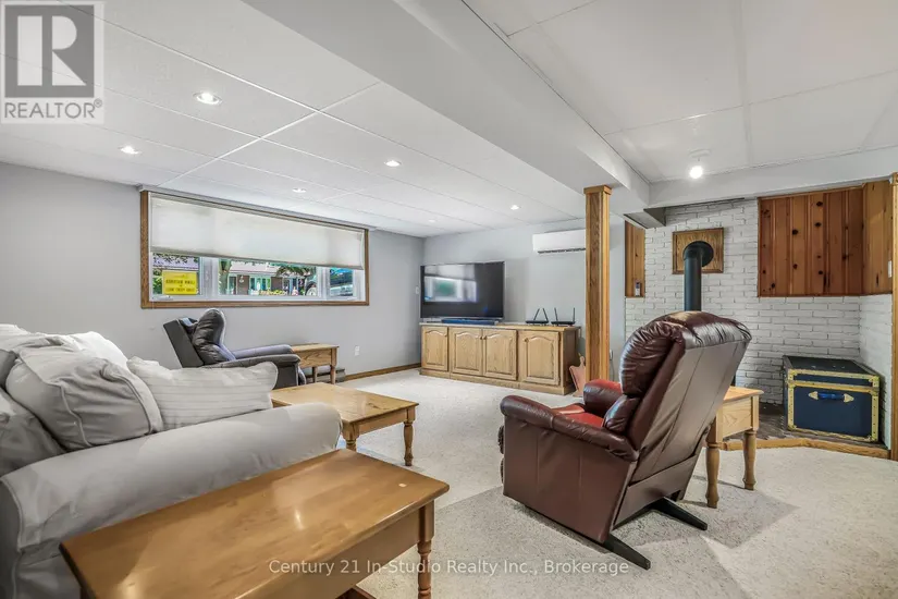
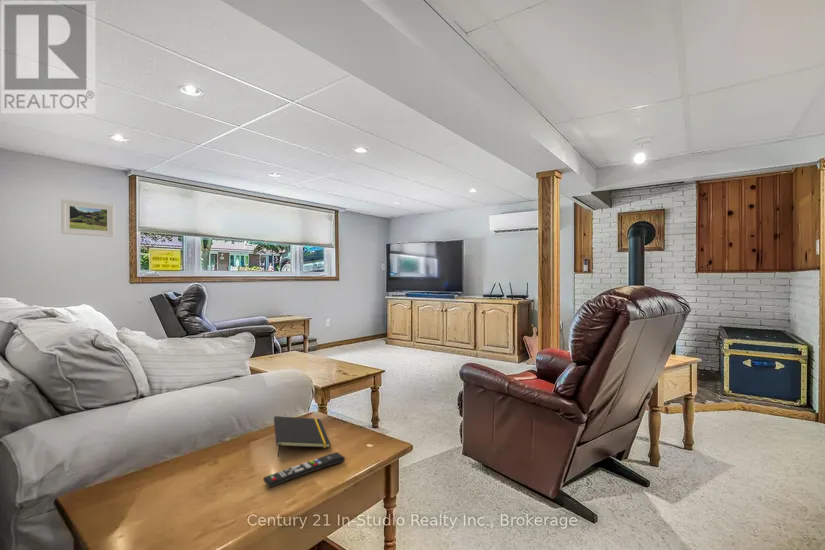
+ notepad (300, 431)
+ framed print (88, 218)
+ remote control (306, 468)
